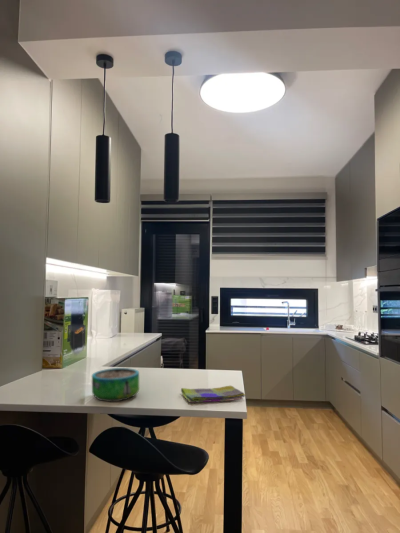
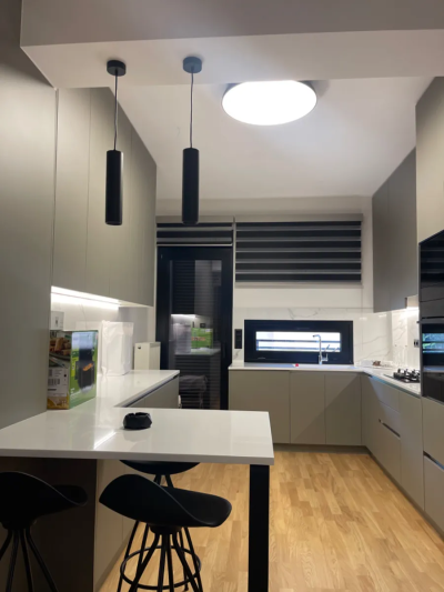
- decorative bowl (115, 383)
- dish towel (212, 393)
